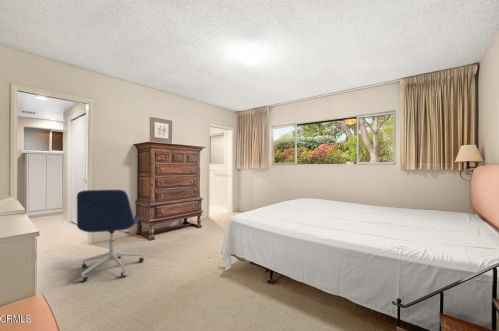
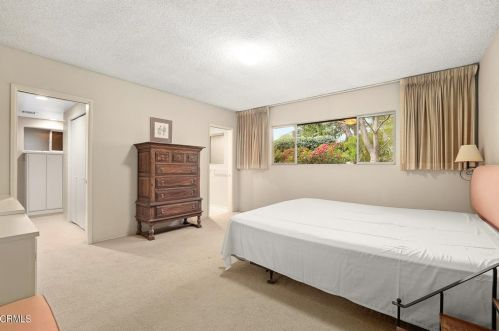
- office chair (111, 227)
